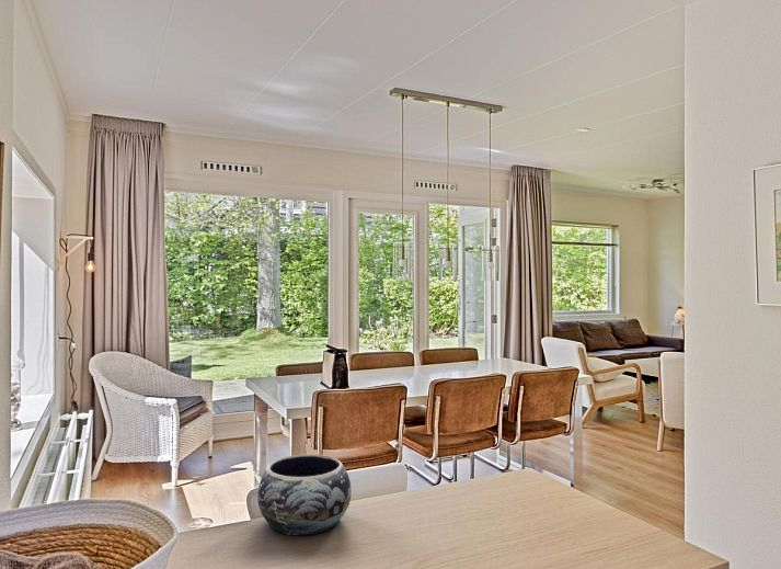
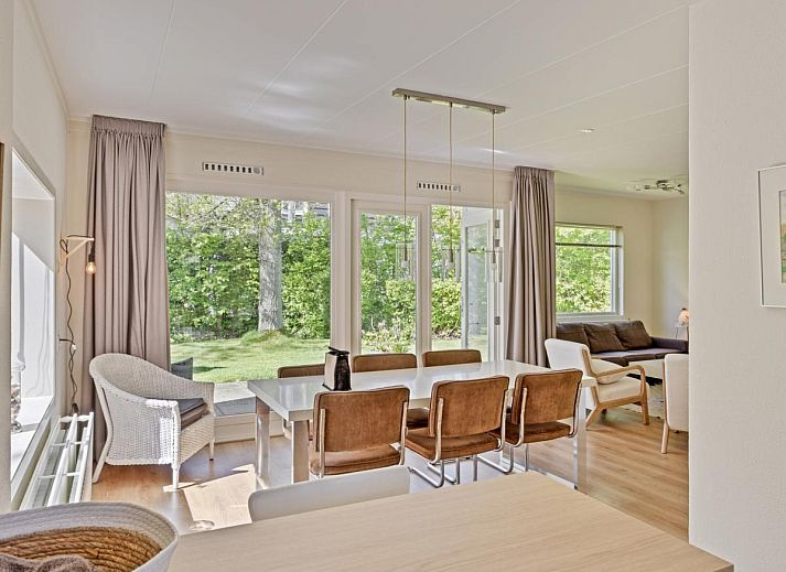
- decorative bowl (305, 492)
